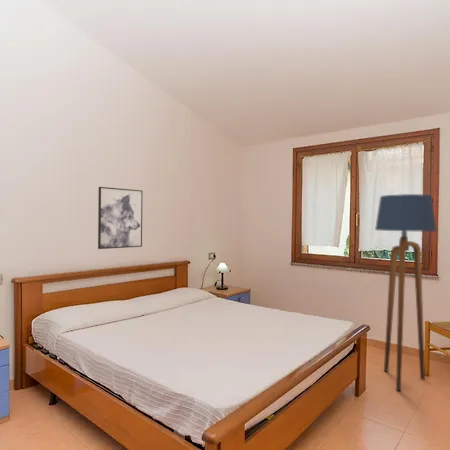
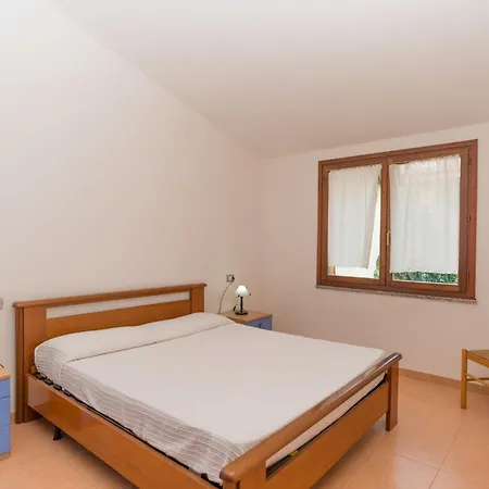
- floor lamp (403, 289)
- wall art (121, 218)
